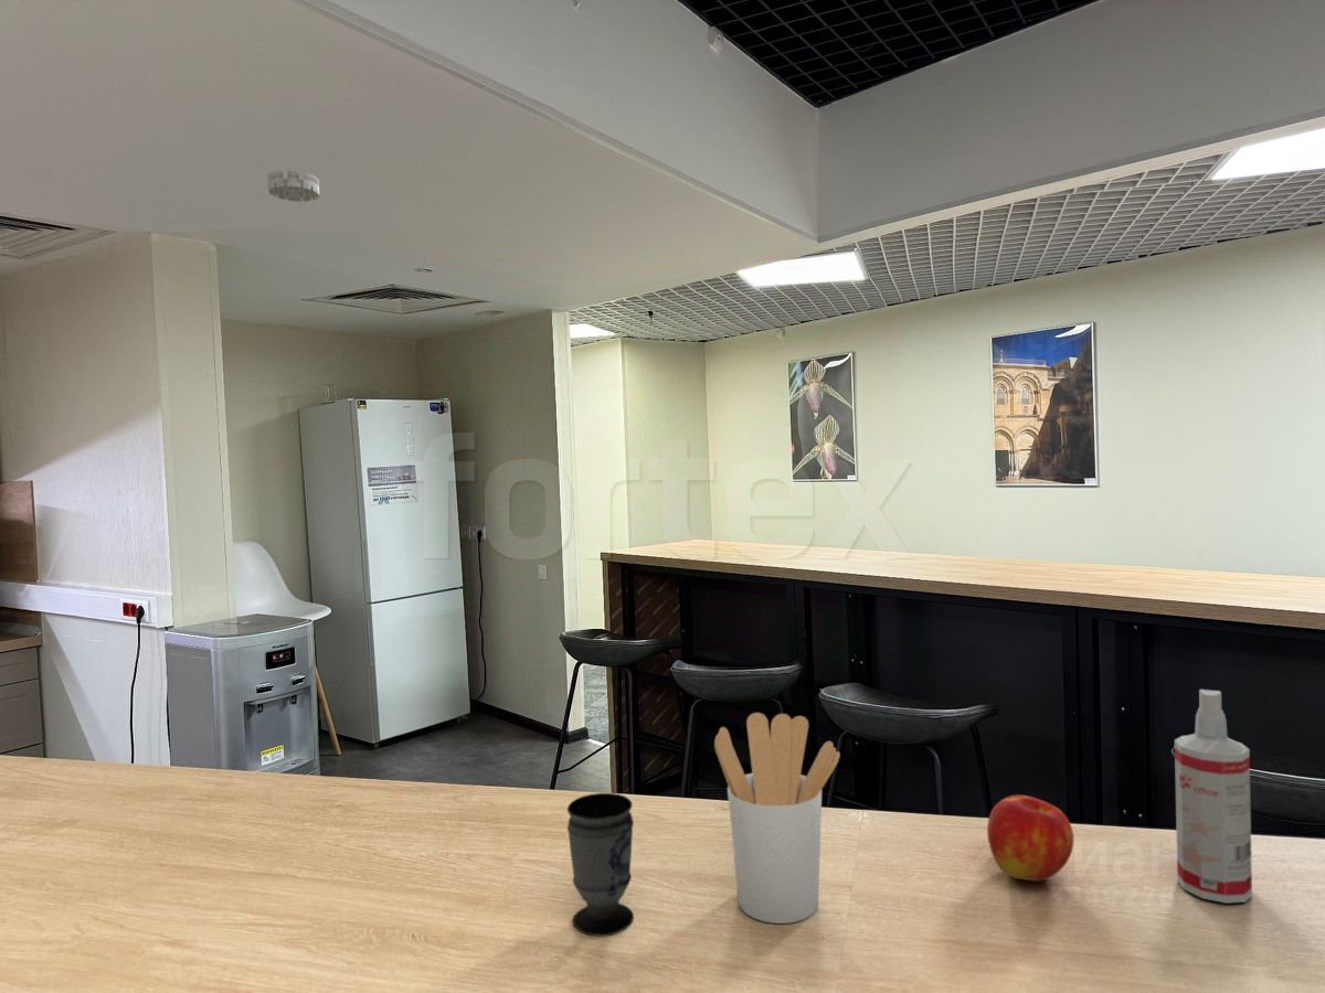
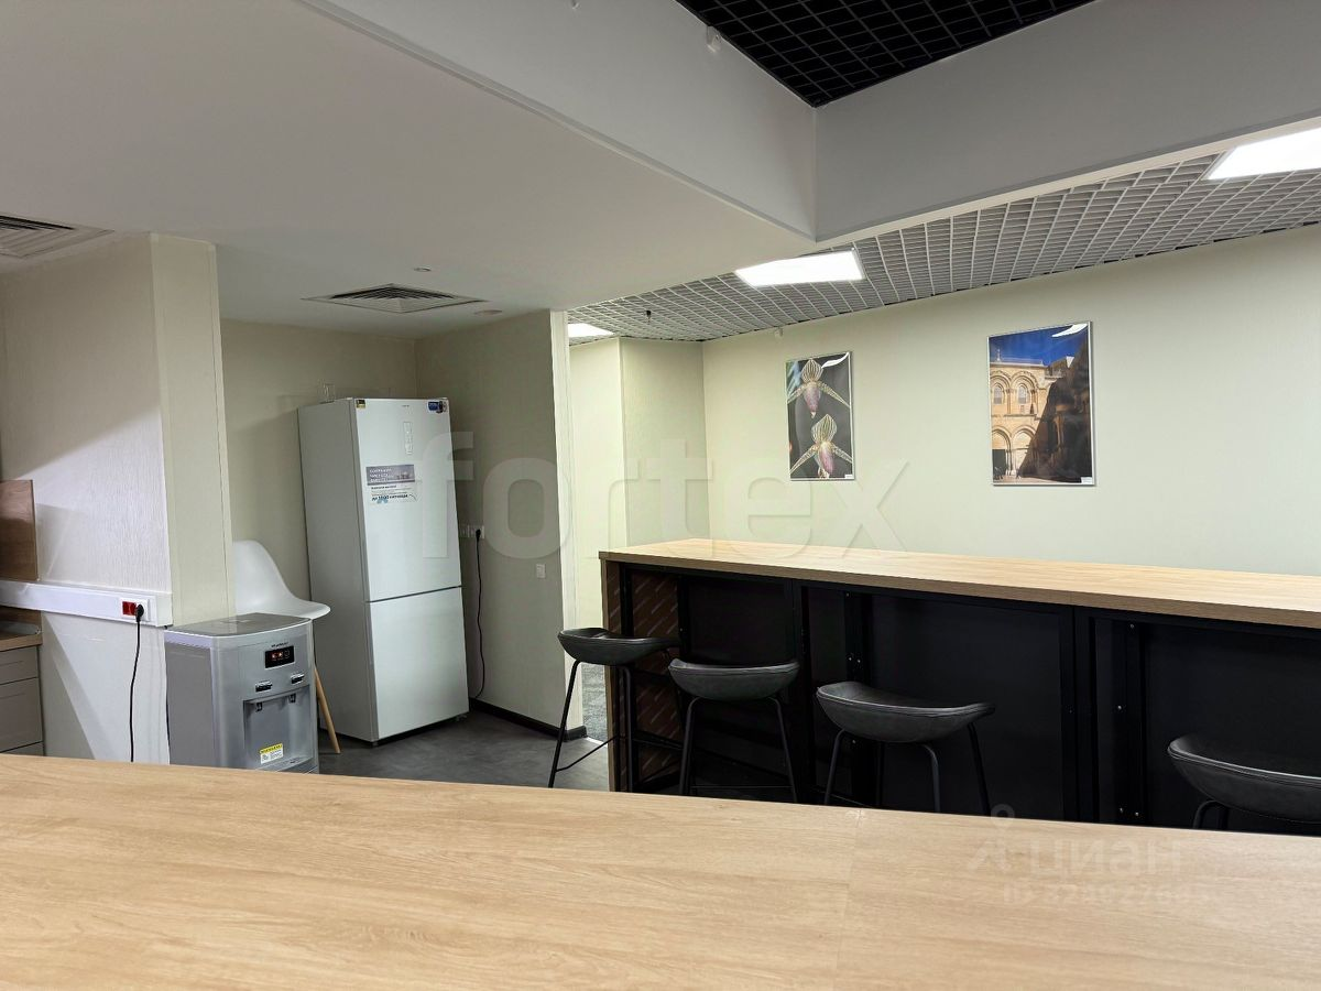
- spray bottle (1211, 789)
- utensil holder (775, 807)
- smoke detector (294, 184)
- apple (1029, 837)
- cup (602, 862)
